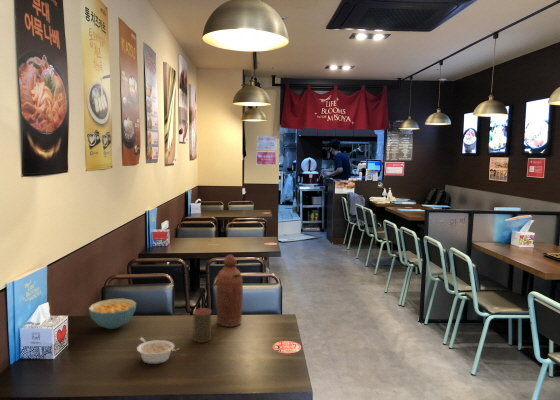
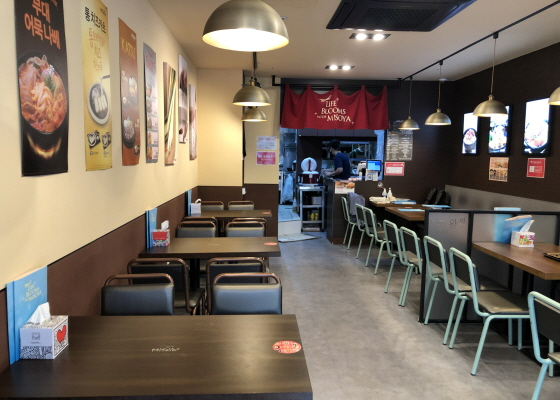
- cup (202, 325)
- legume (154, 351)
- cereal bowl (113, 316)
- bottle (229, 289)
